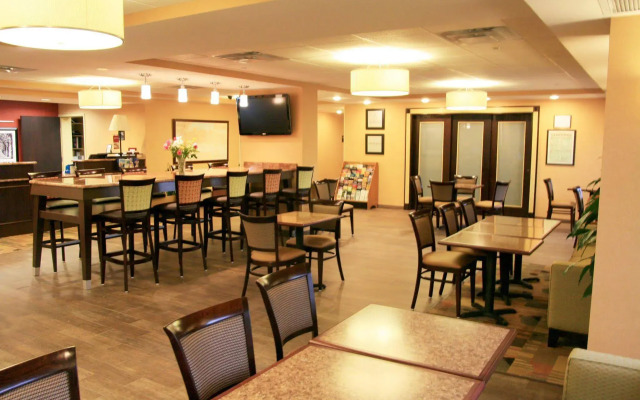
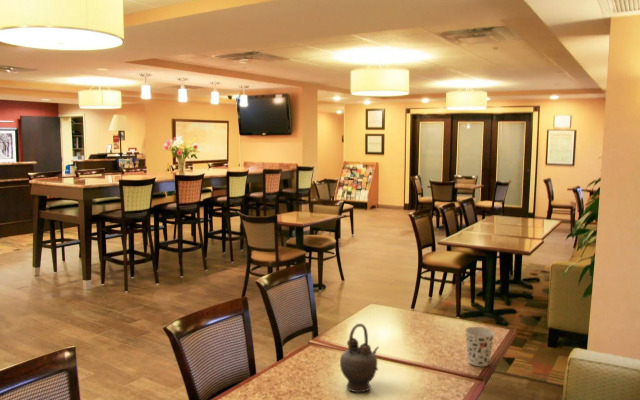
+ cup (479, 347)
+ teapot (362, 355)
